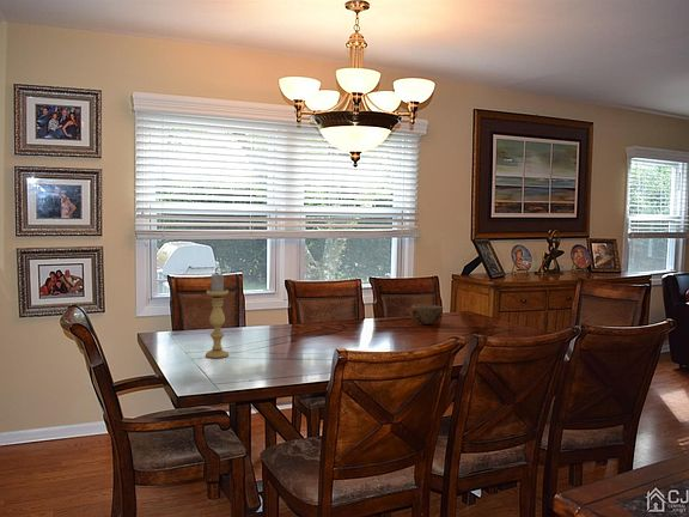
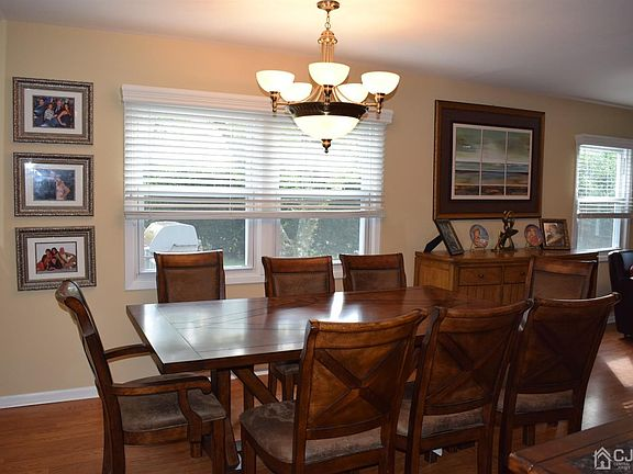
- candle holder (217, 314)
- bowl (426, 315)
